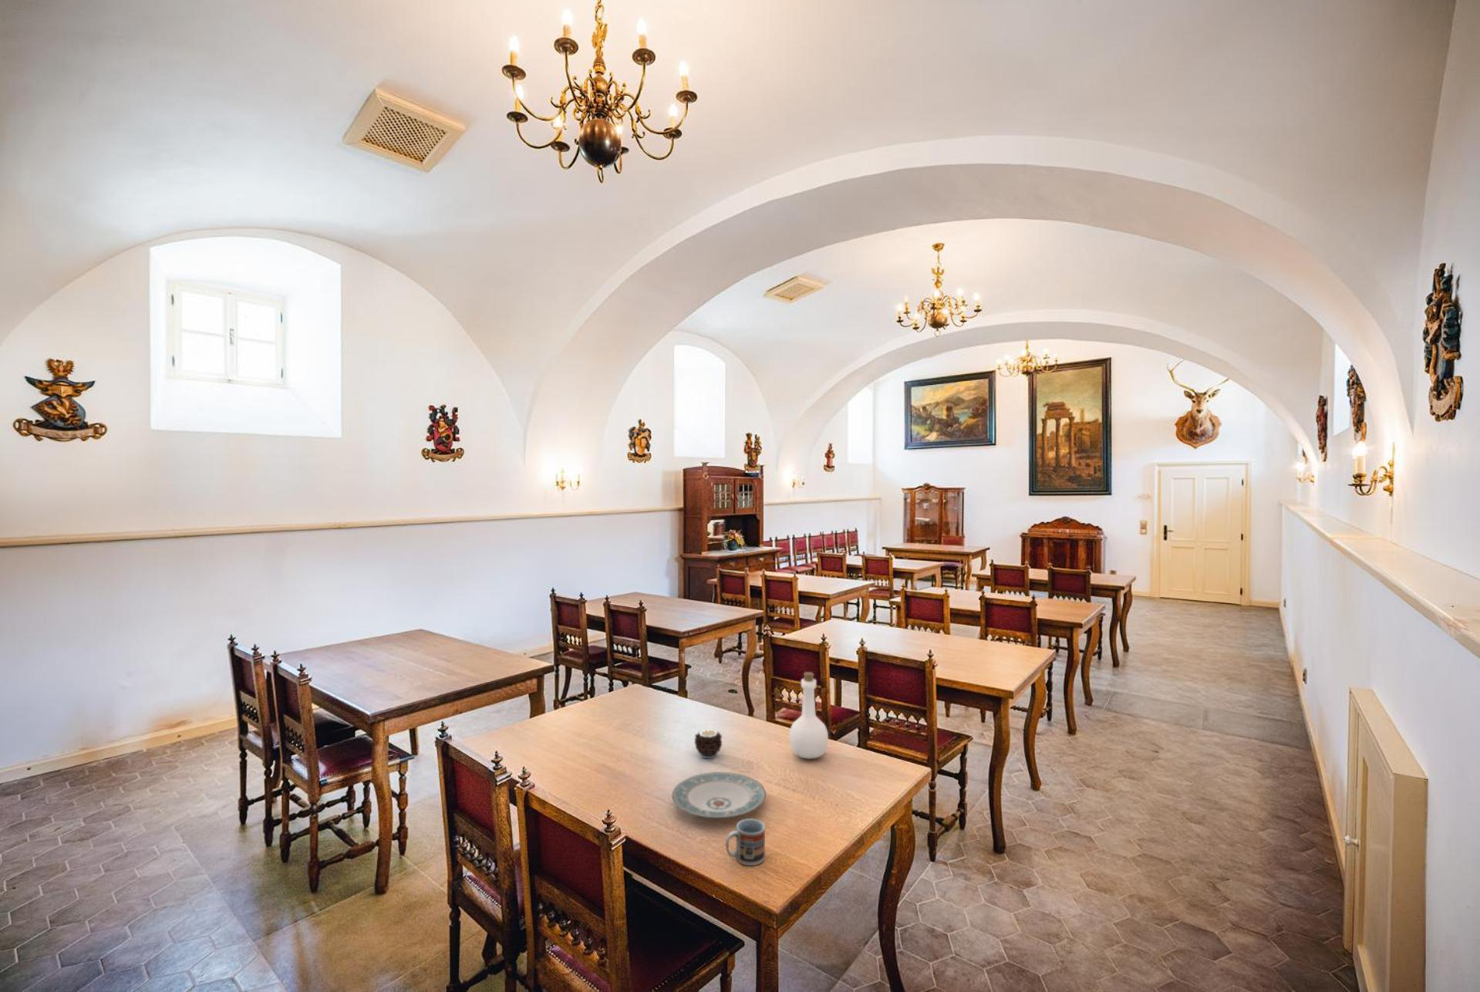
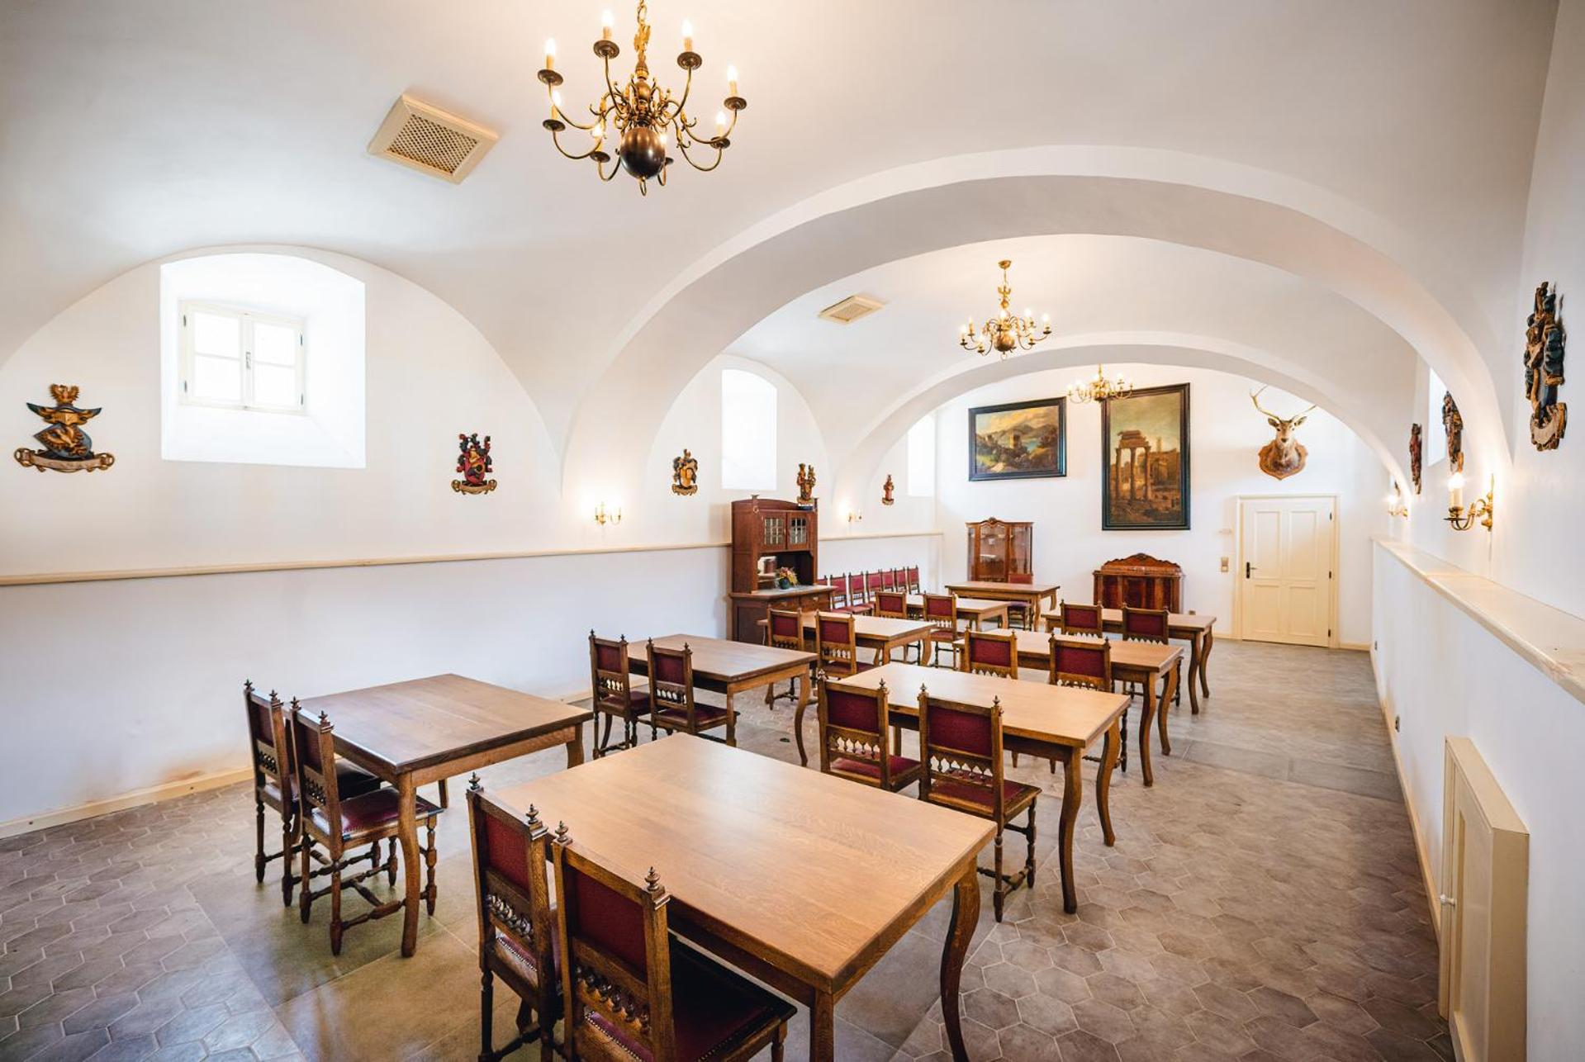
- cup (745, 843)
- bottle (808, 714)
- candle (708, 742)
- plate (718, 798)
